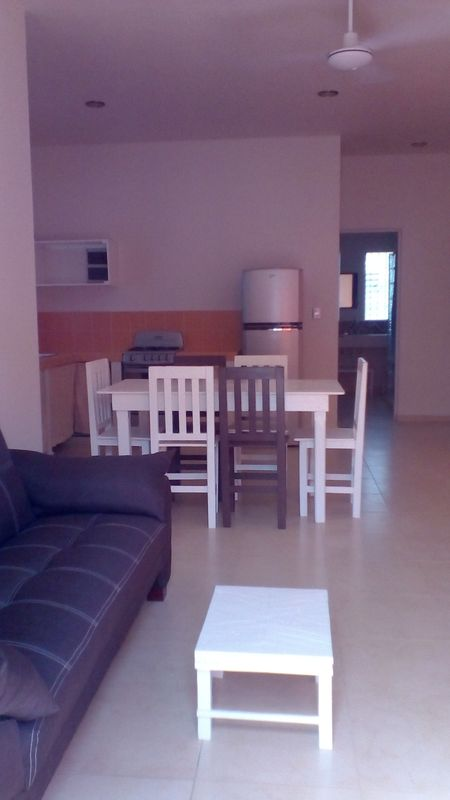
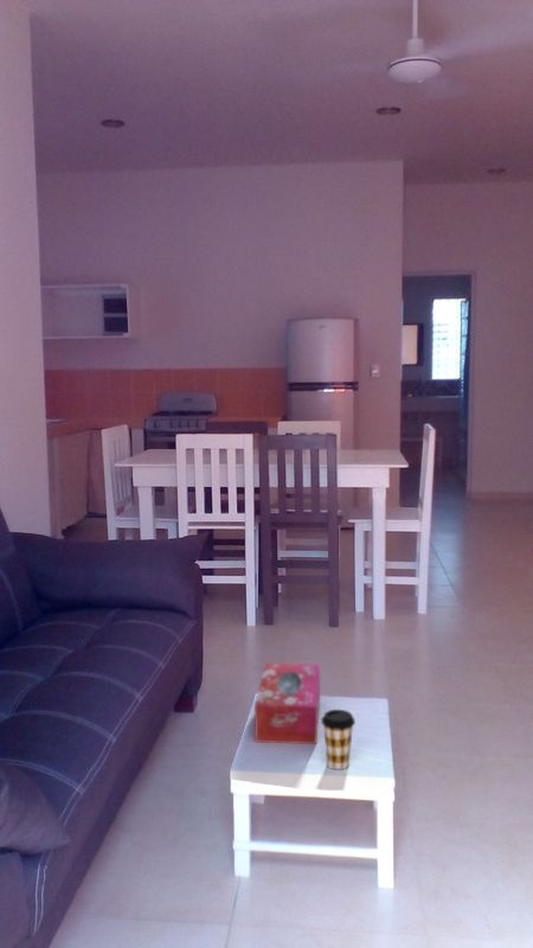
+ coffee cup (338, 739)
+ tissue box (289, 700)
